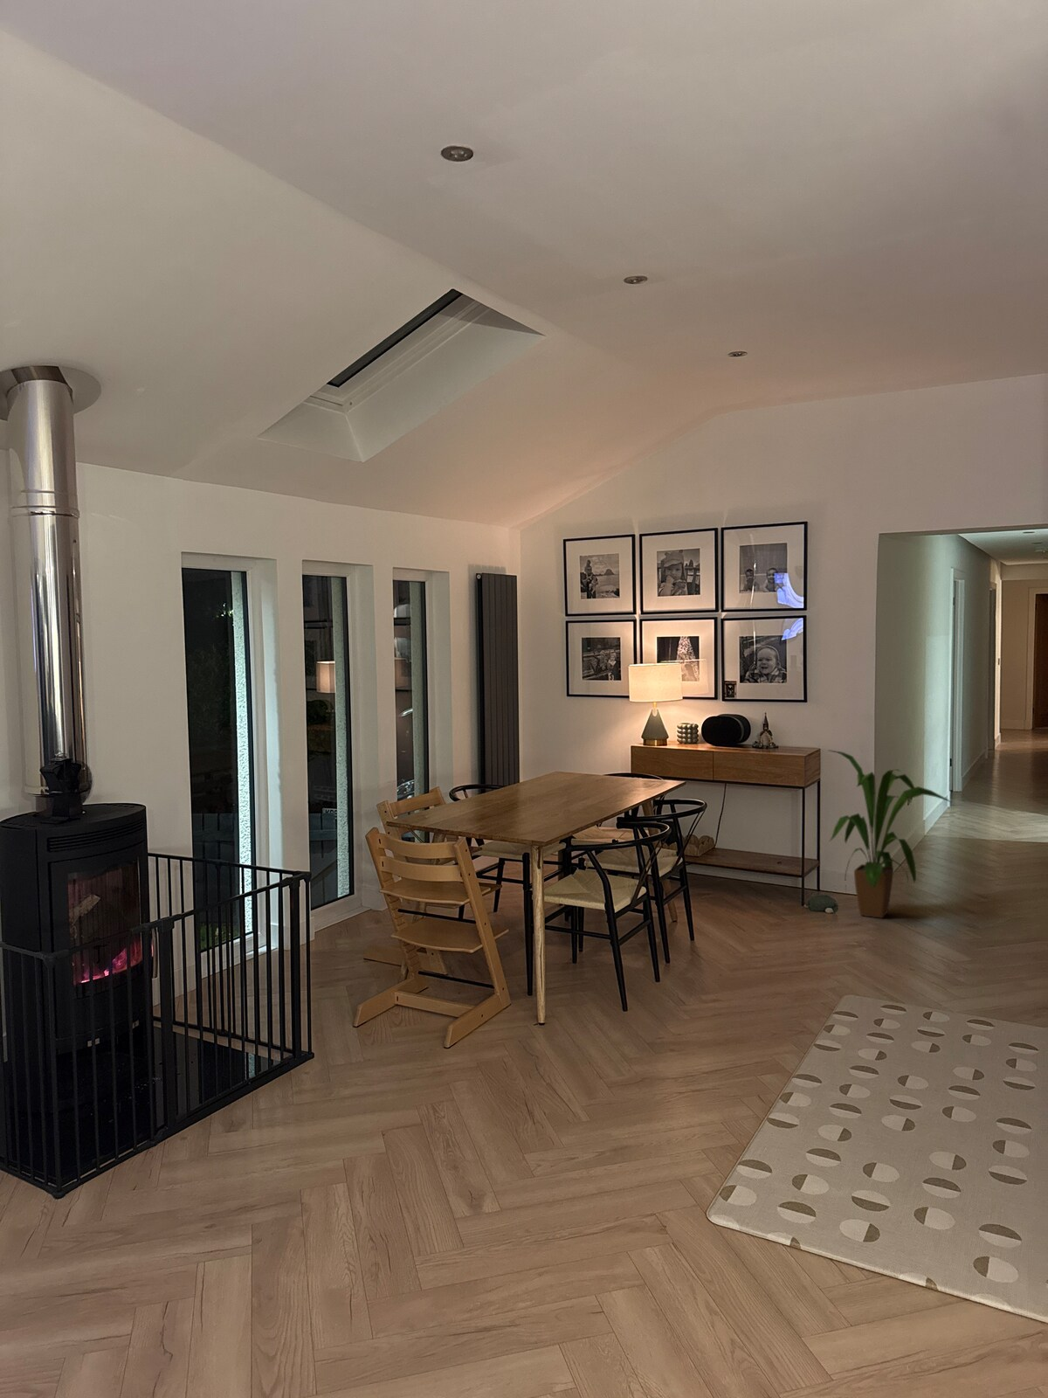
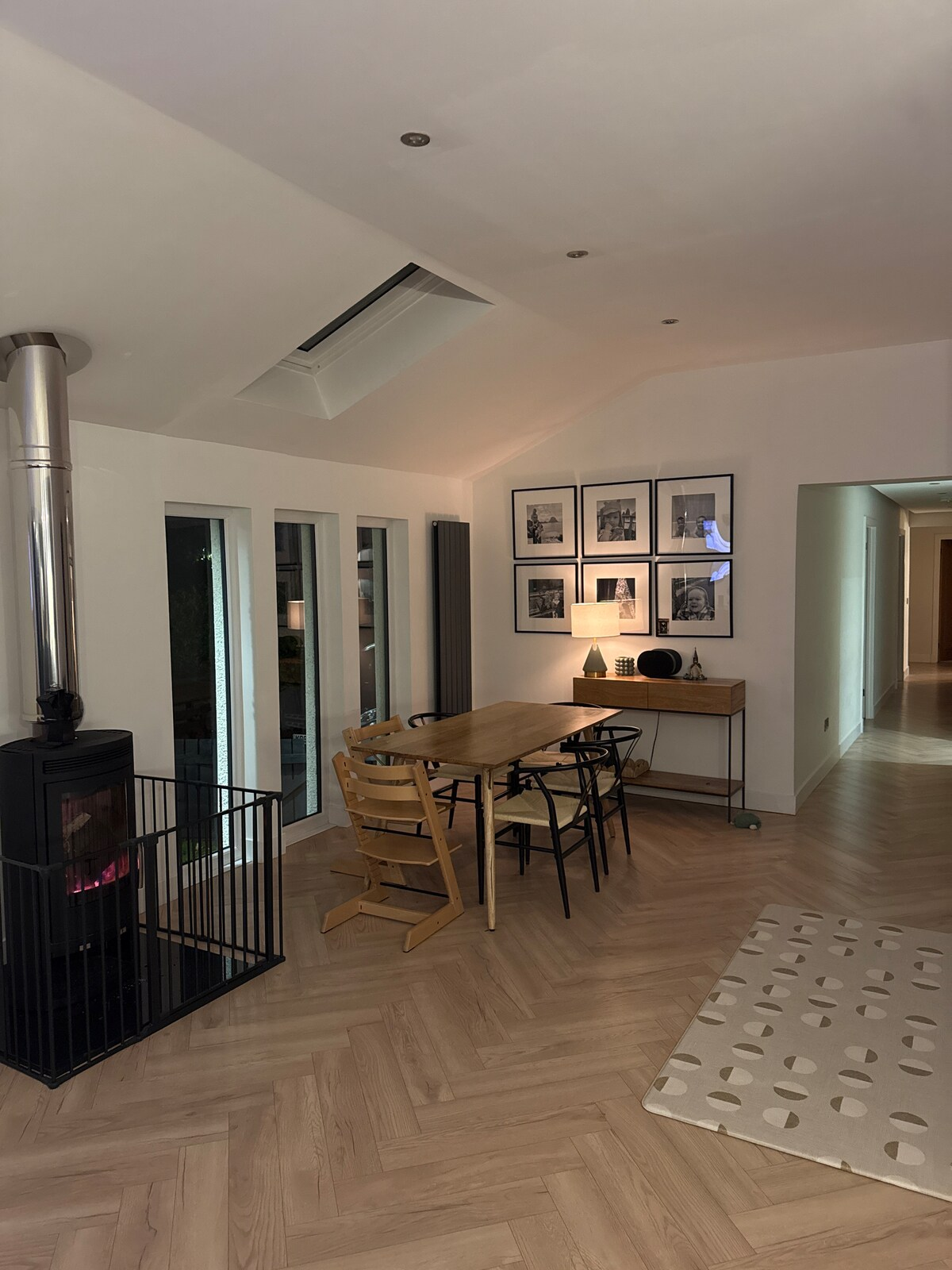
- house plant (888, 833)
